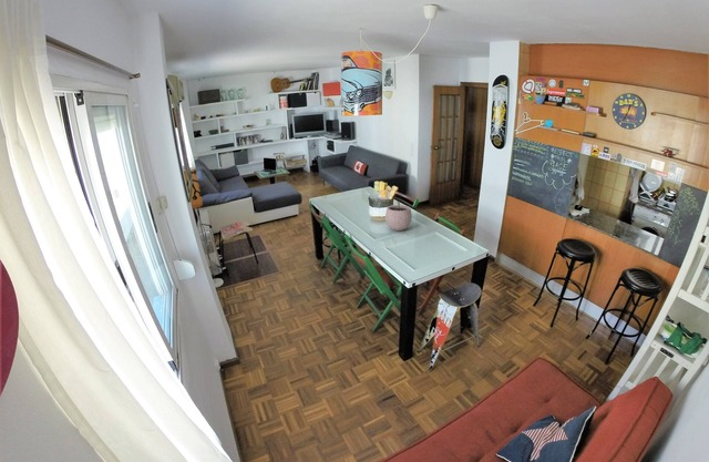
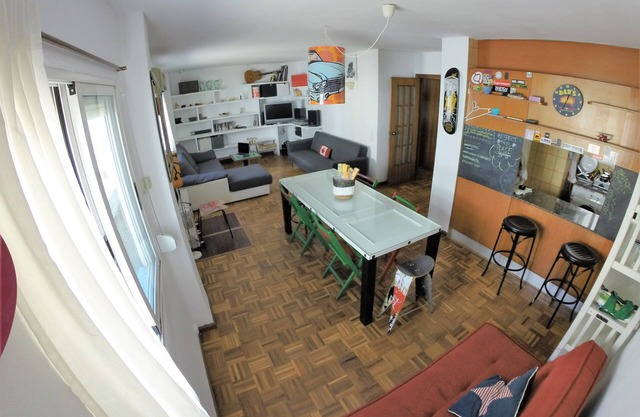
- plant pot (398, 214)
